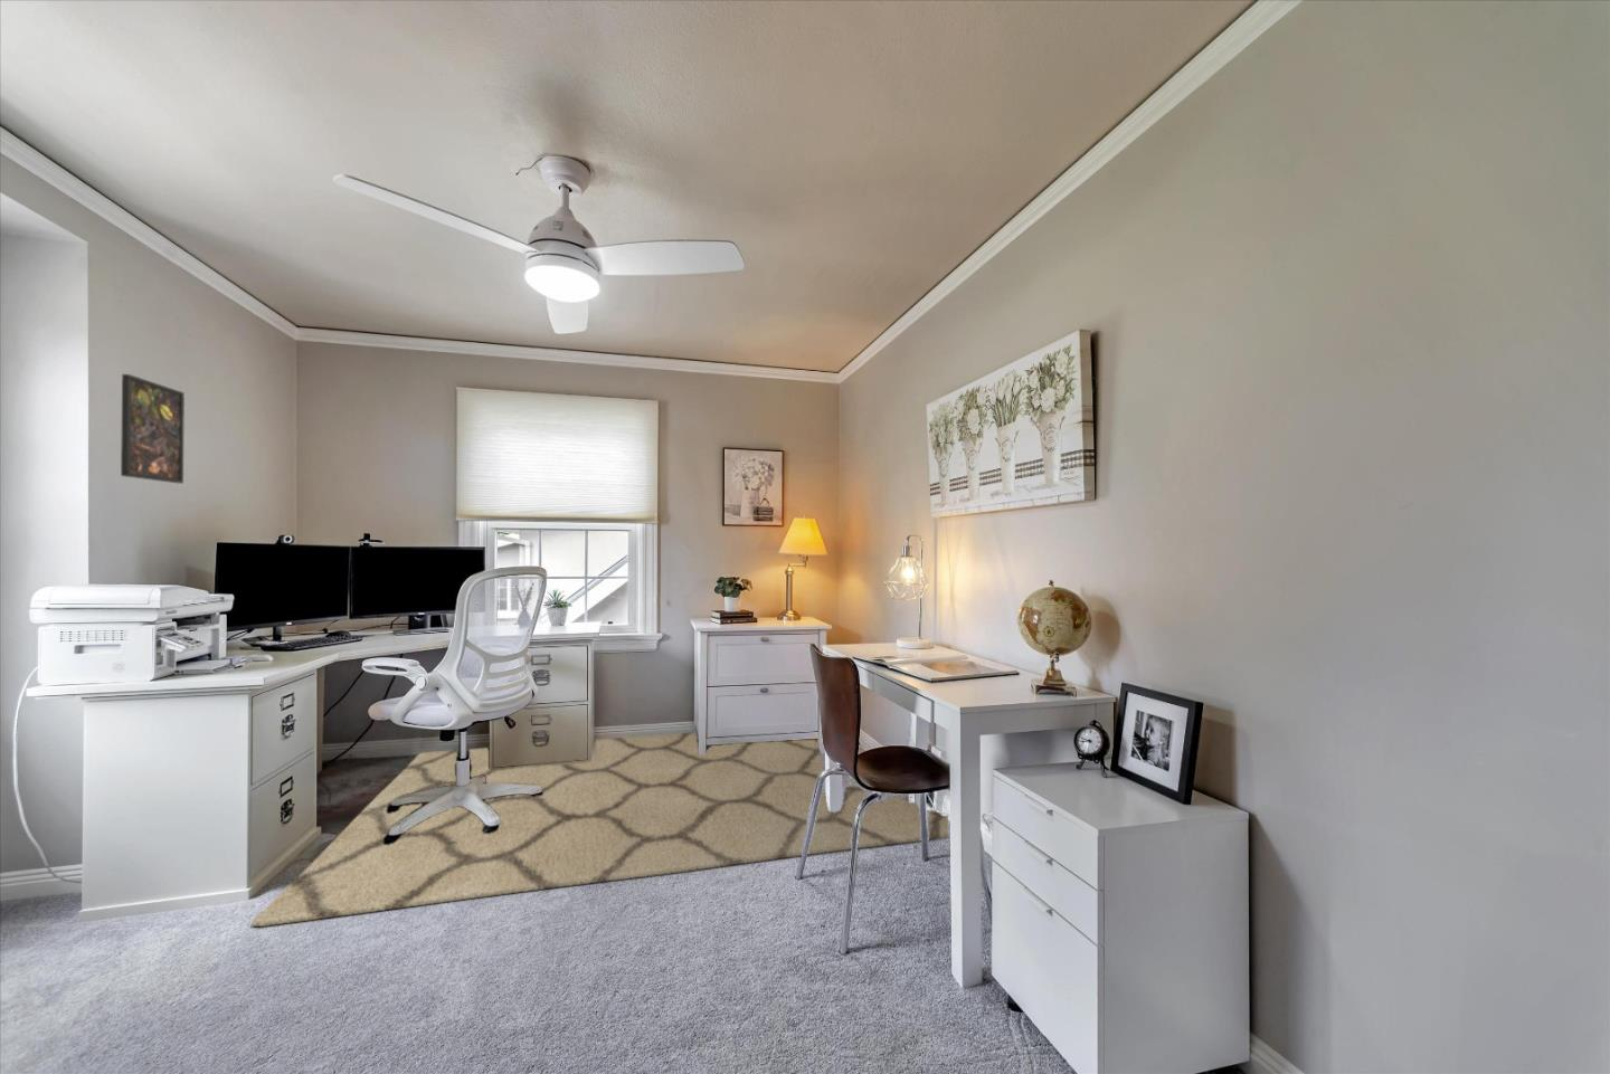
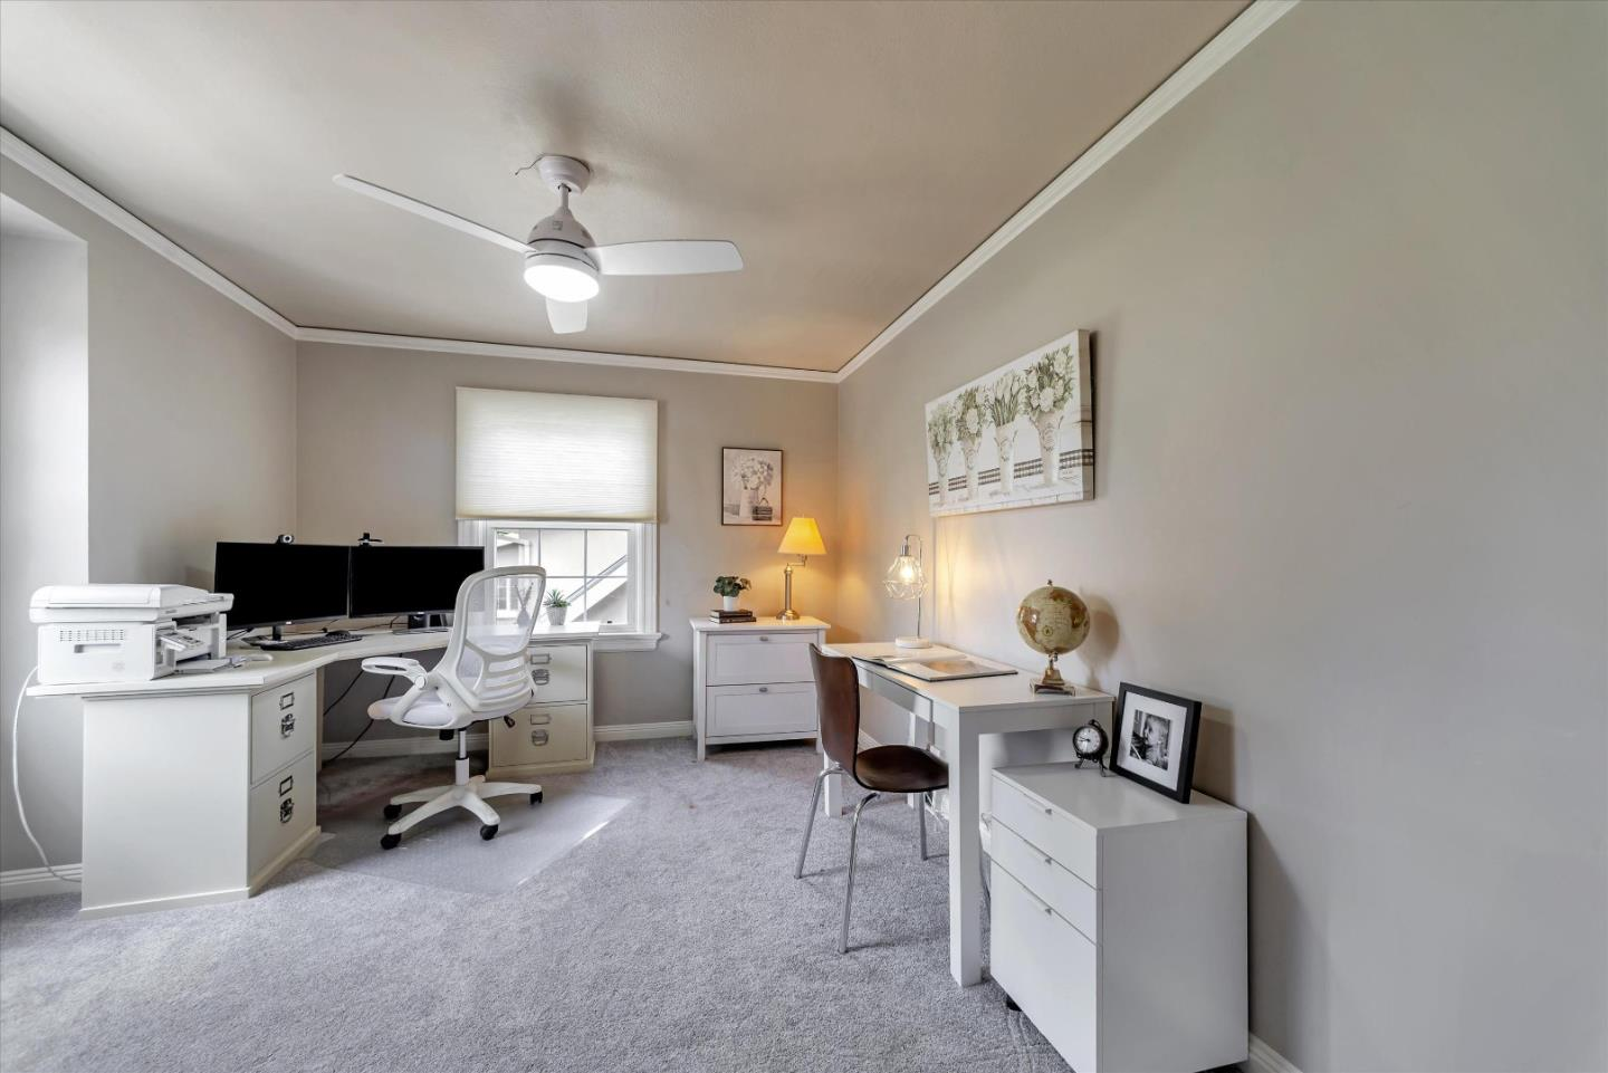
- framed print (155, 432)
- rug (656, 786)
